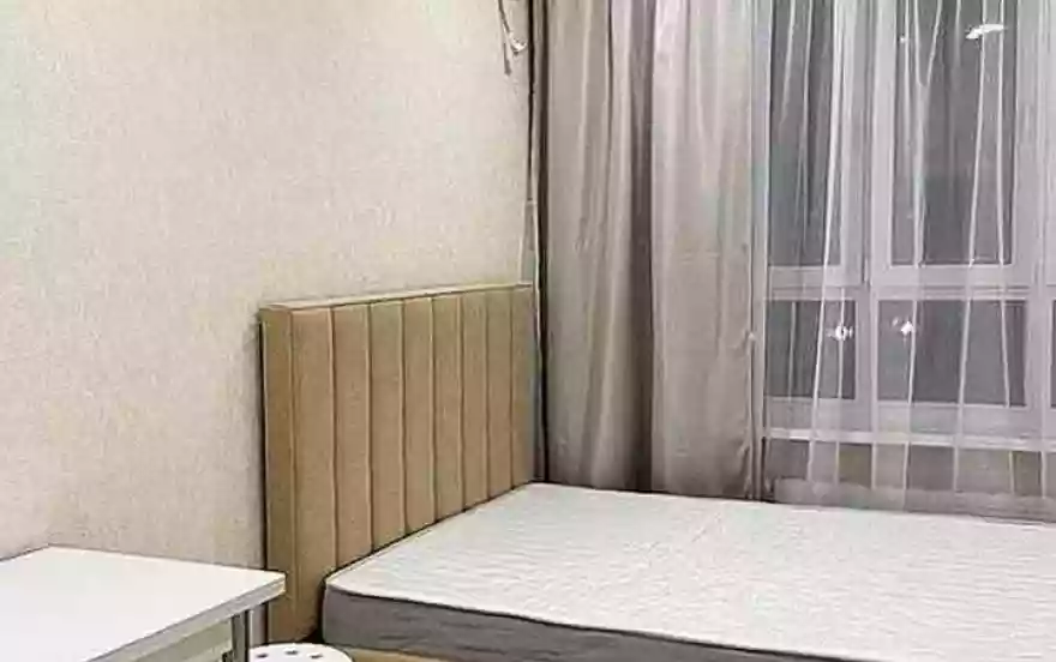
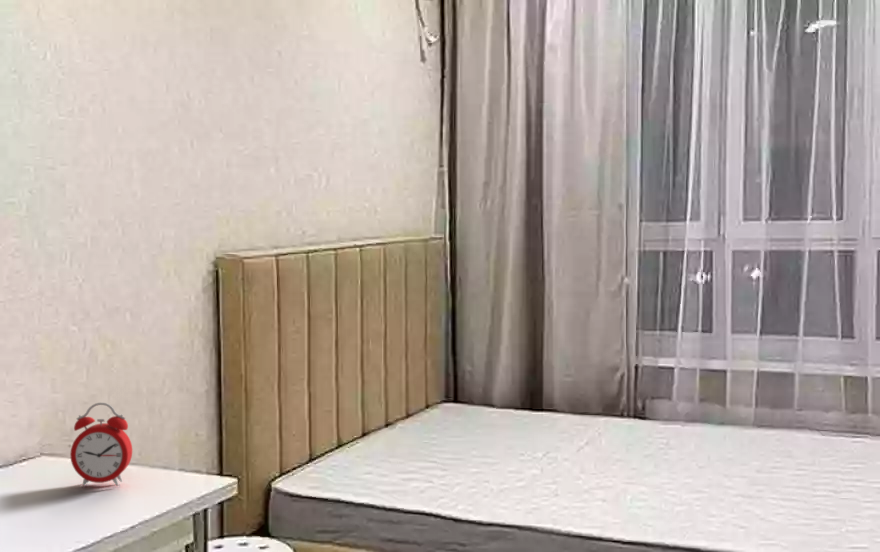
+ alarm clock (101, 443)
